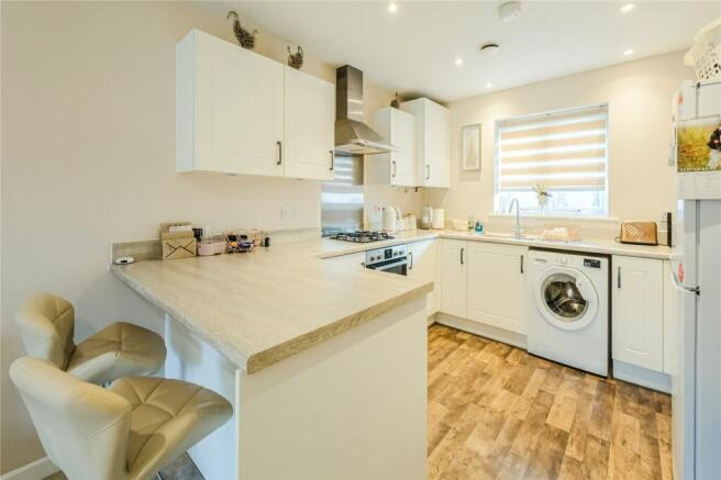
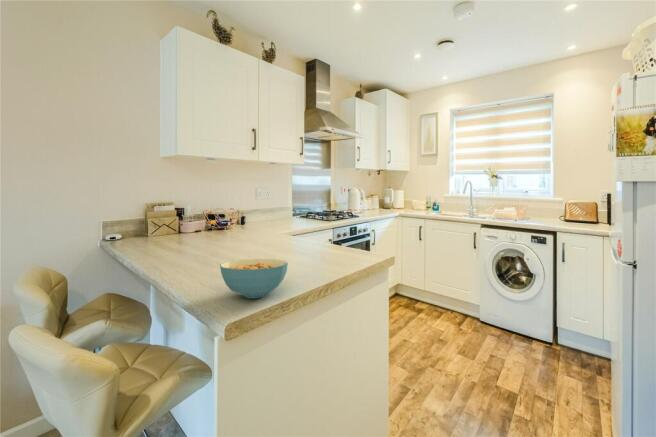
+ cereal bowl (254, 279)
